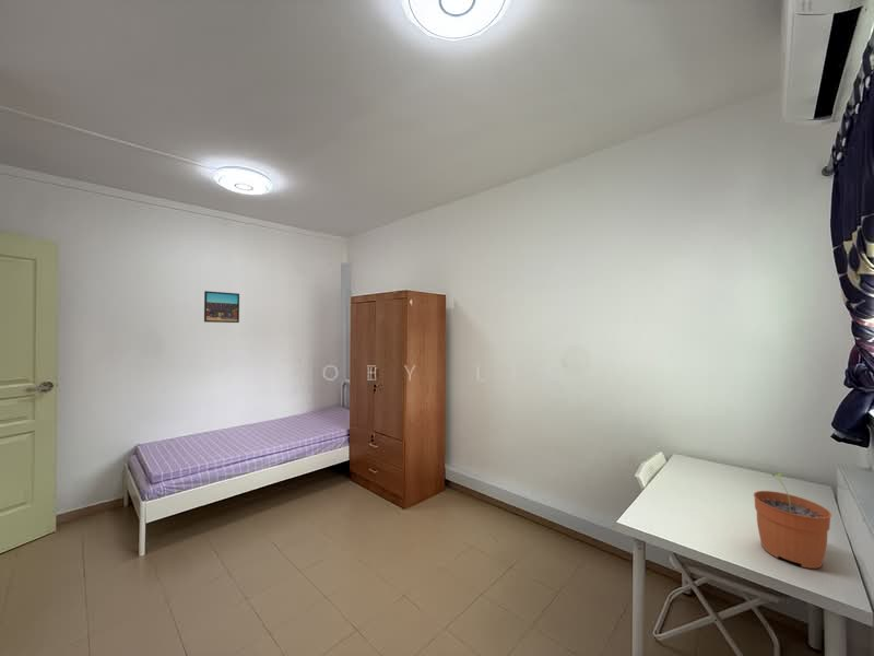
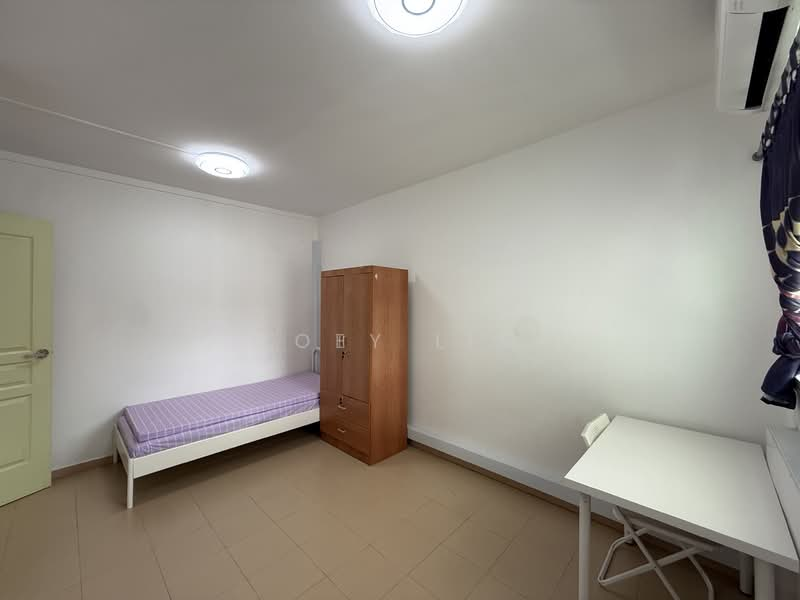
- plant pot (790, 515)
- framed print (222, 307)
